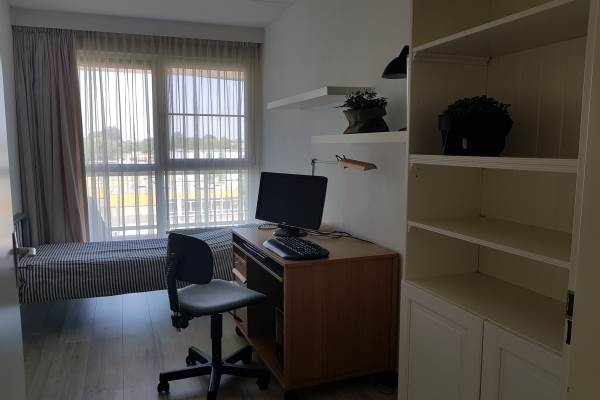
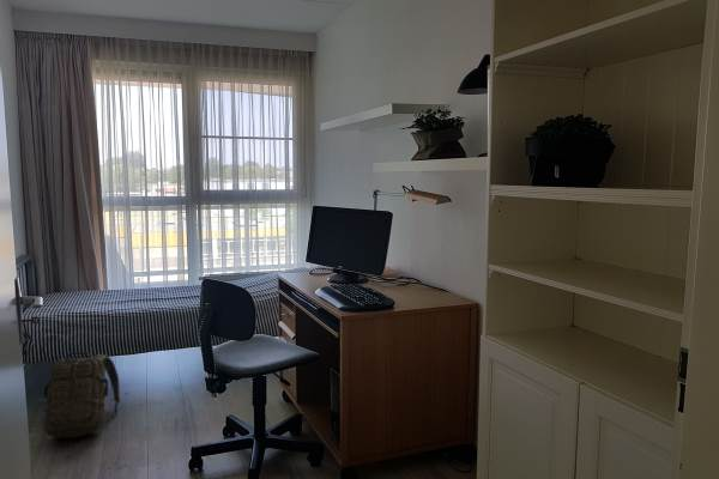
+ backpack (78, 390)
